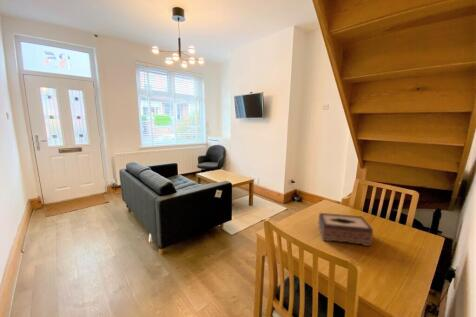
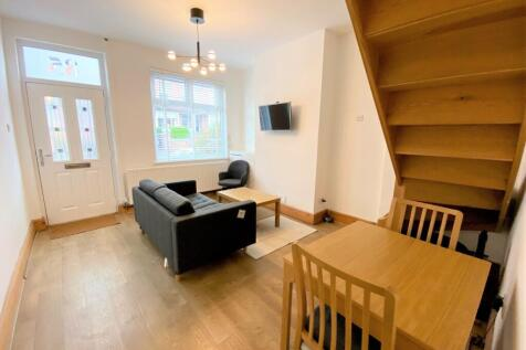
- tissue box (343, 228)
